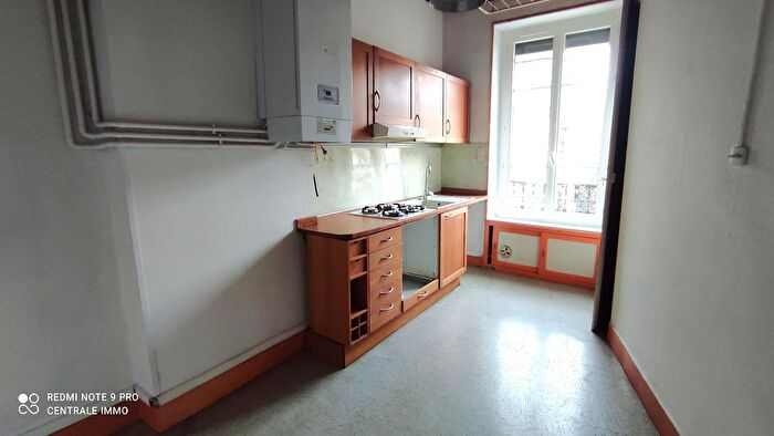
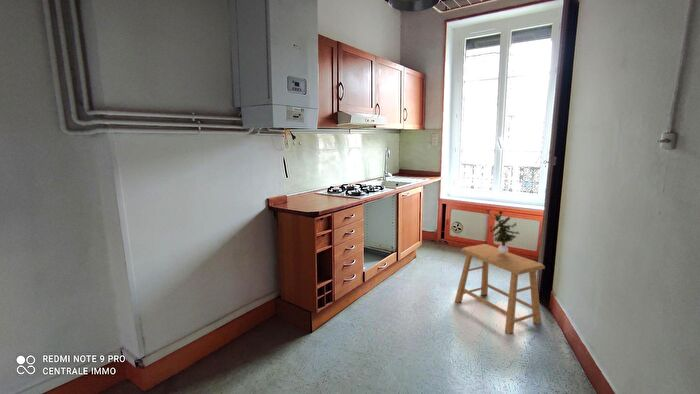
+ potted plant (500, 230)
+ stool (494, 287)
